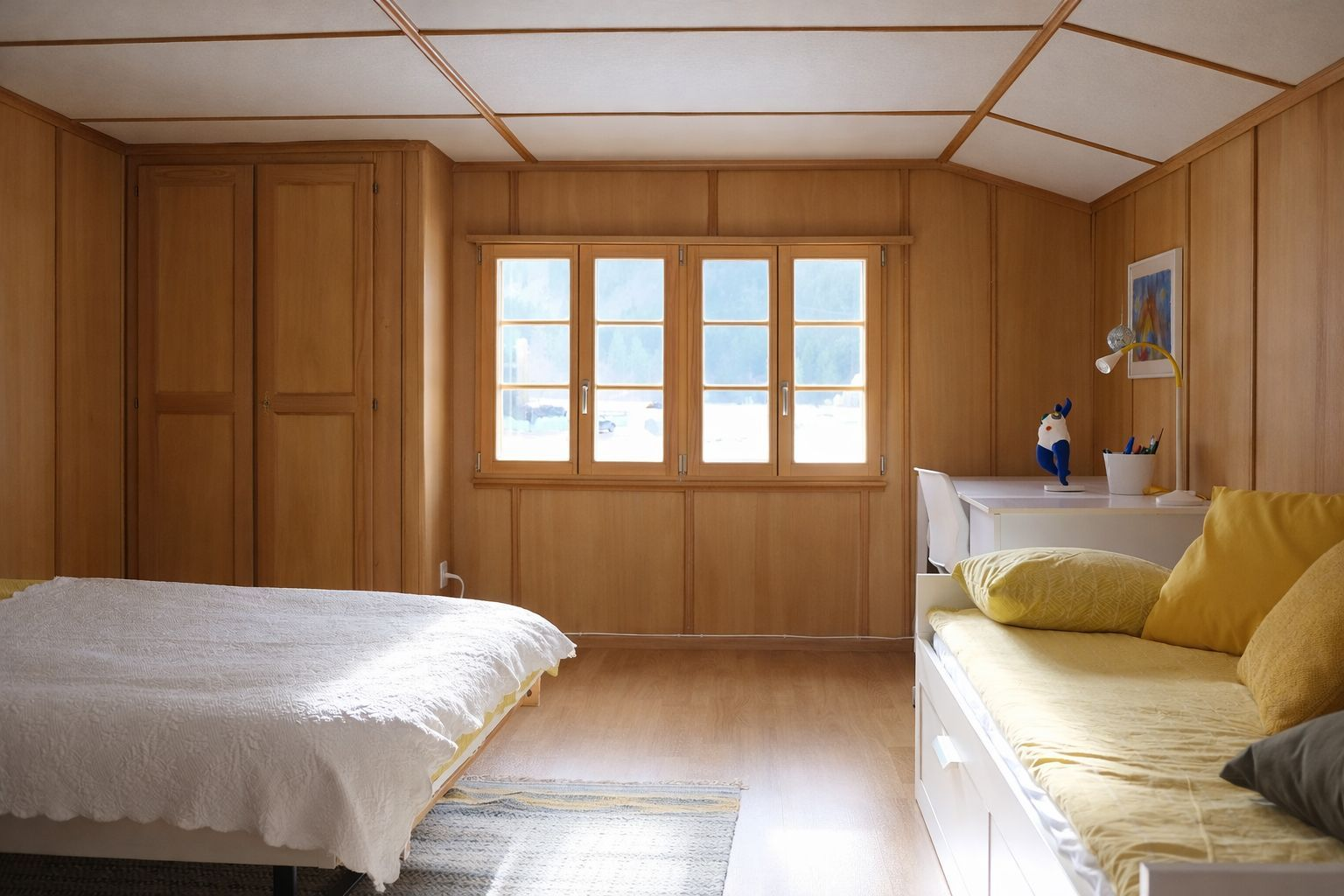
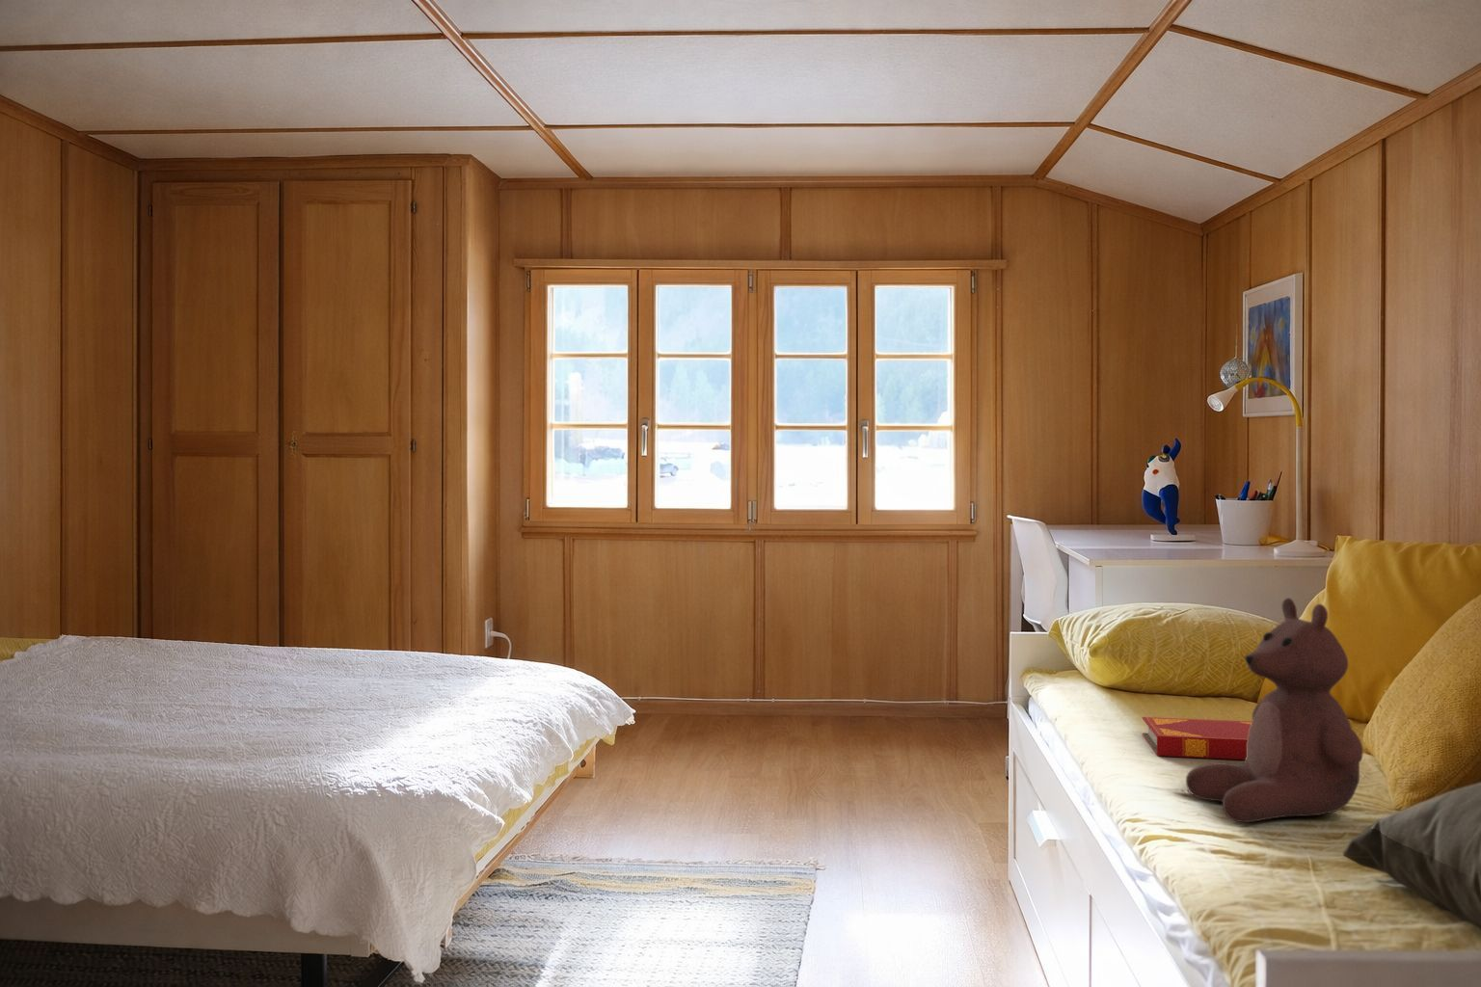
+ teddy bear (1272, 705)
+ hardback book (1222, 738)
